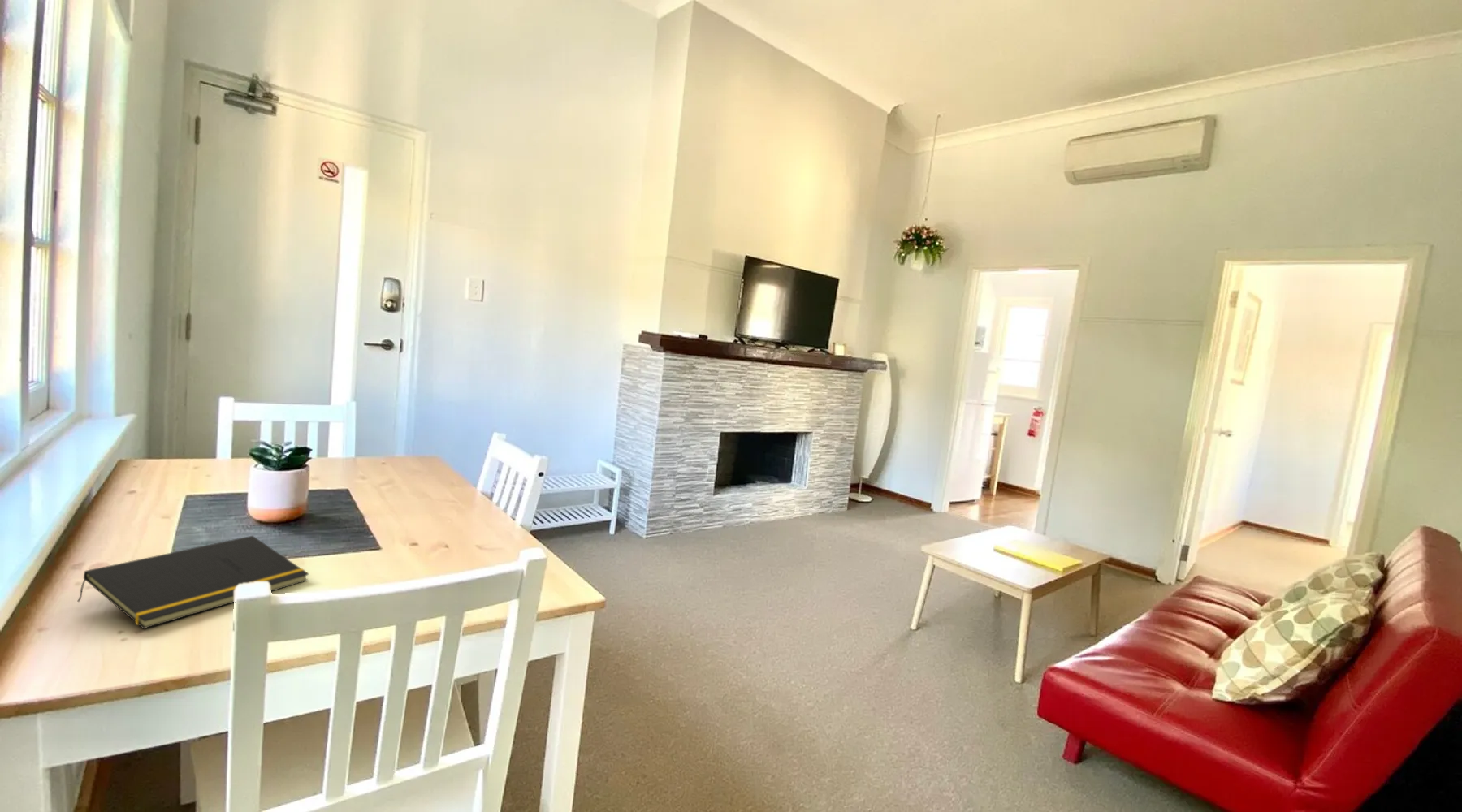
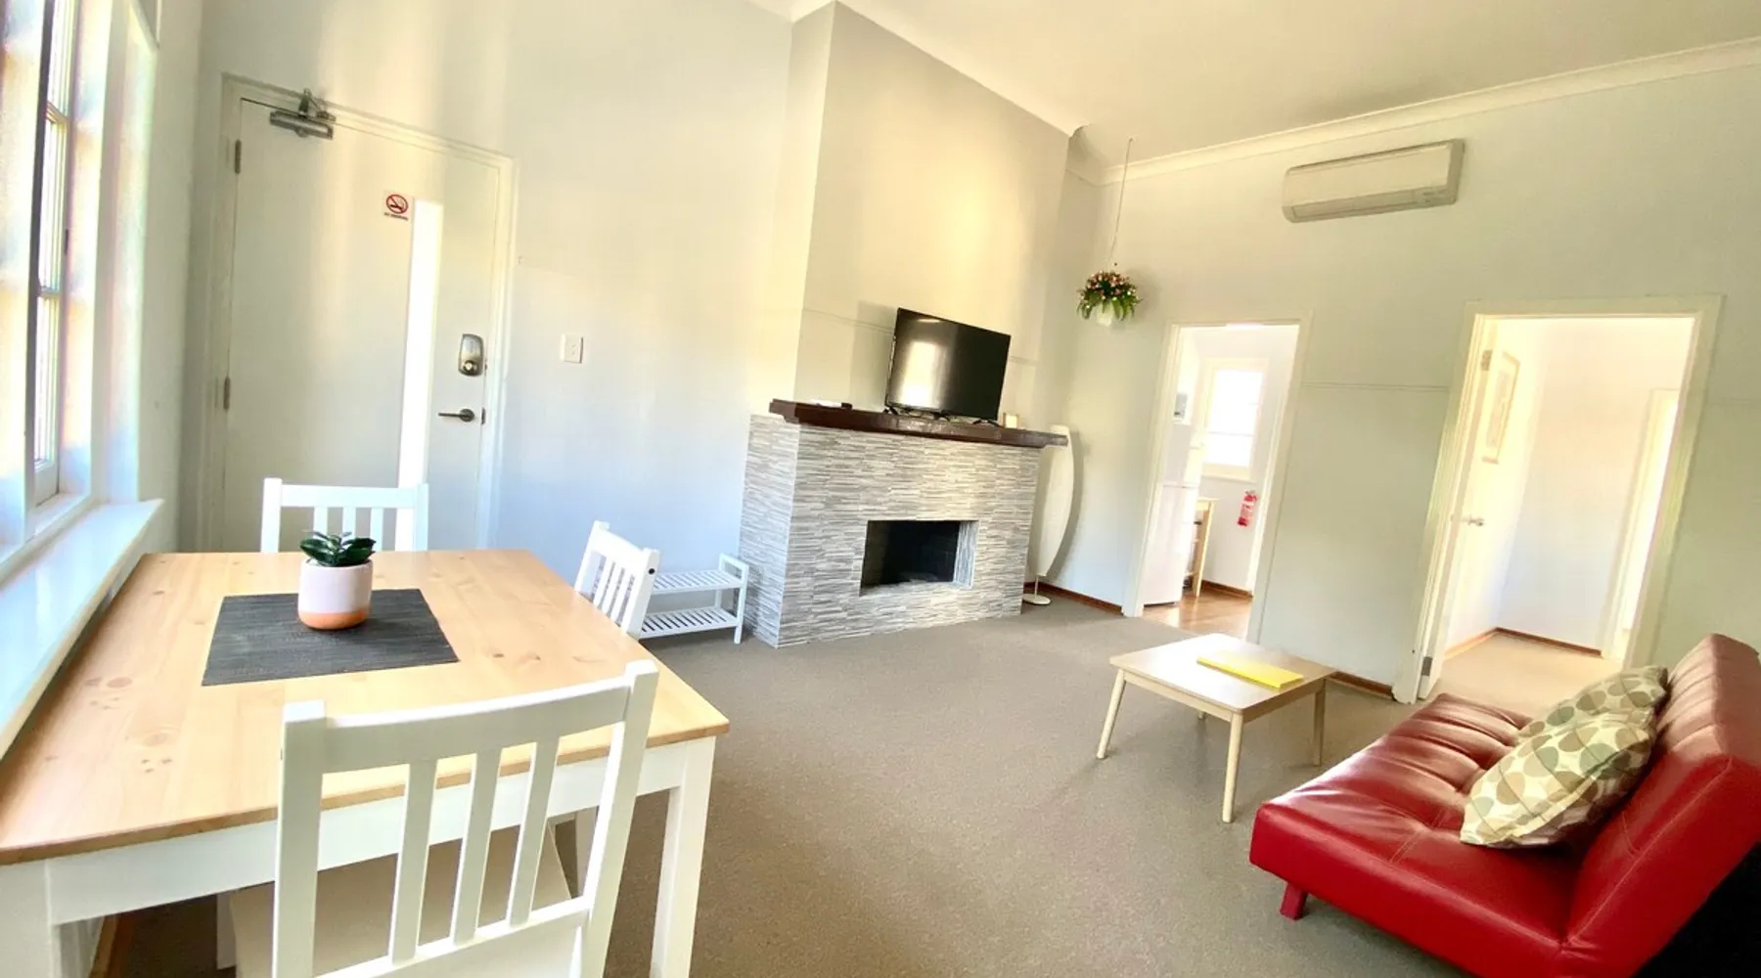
- notepad (205, 576)
